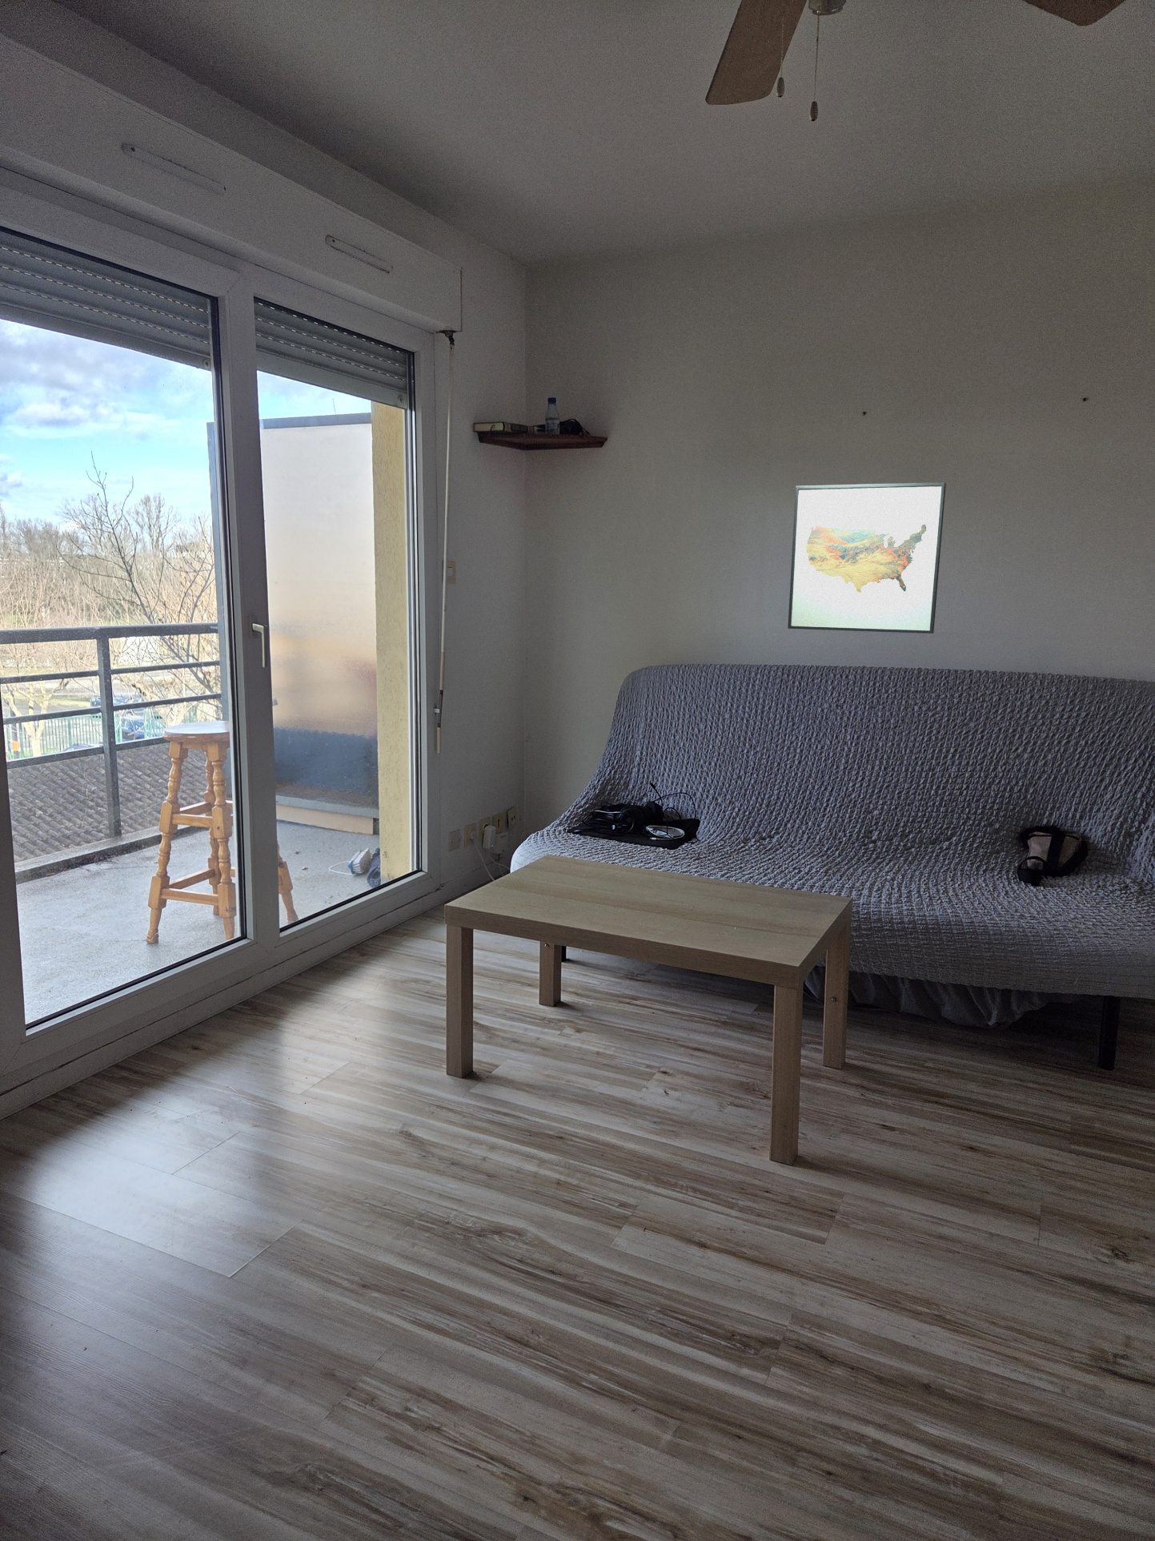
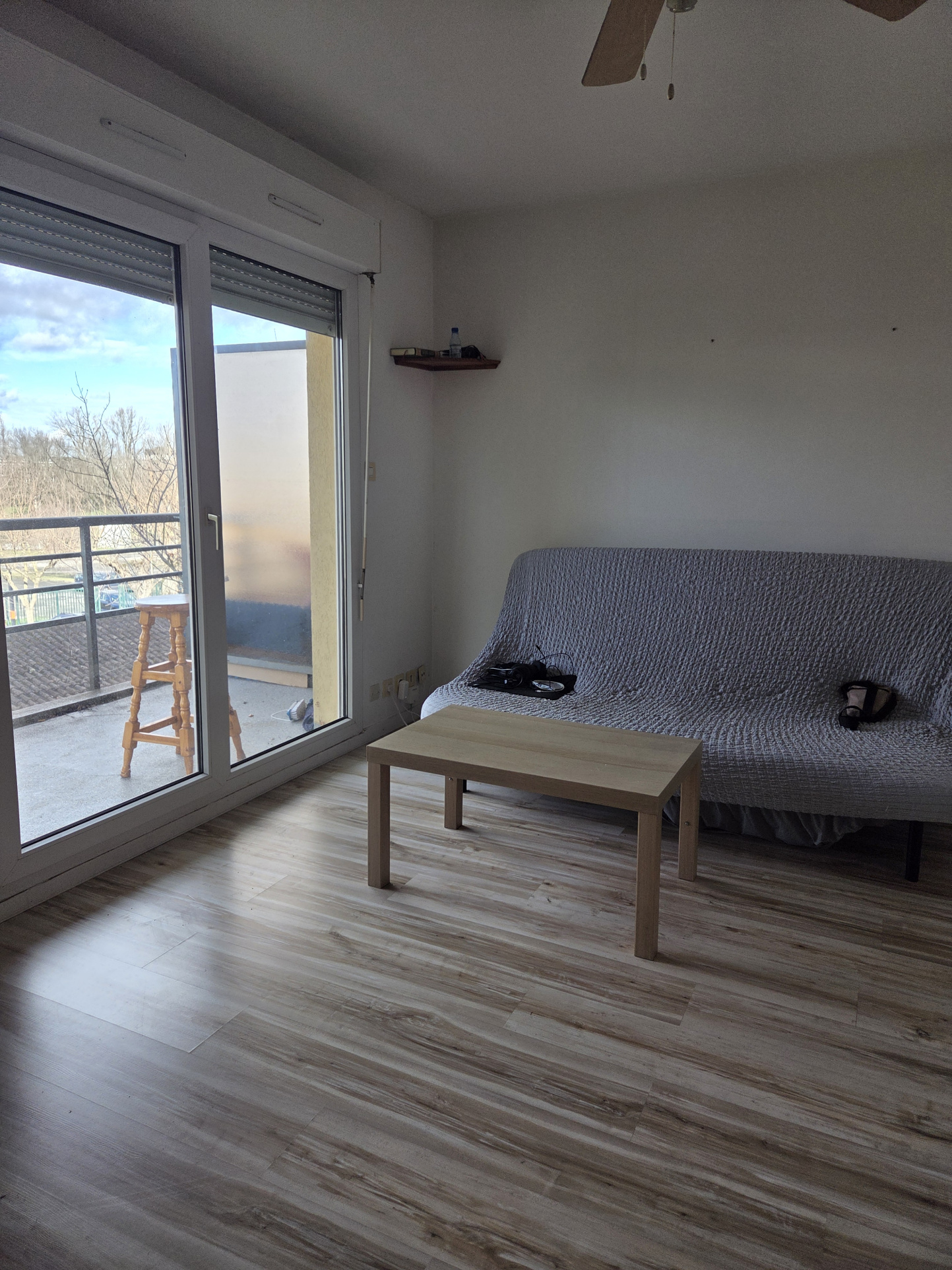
- wall art (864, 558)
